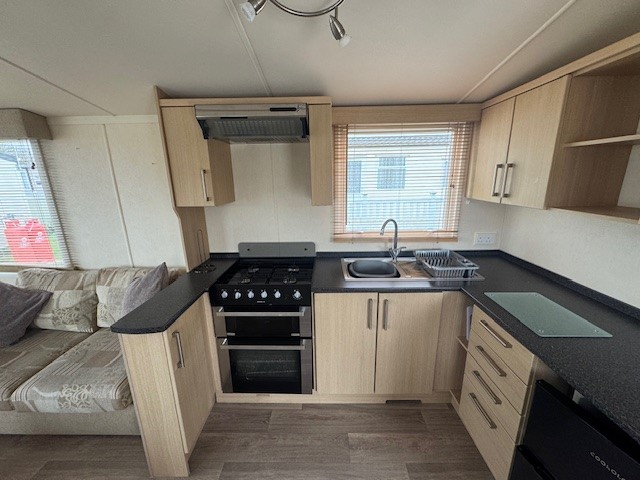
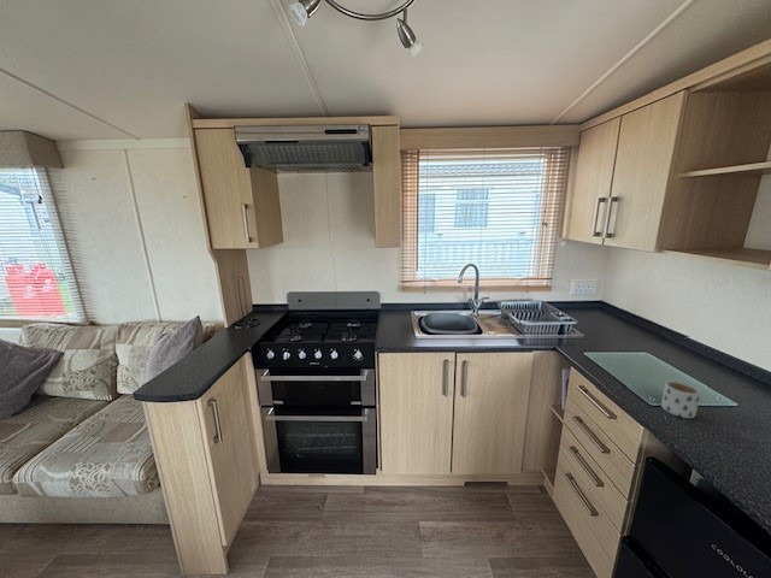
+ mug (679, 396)
